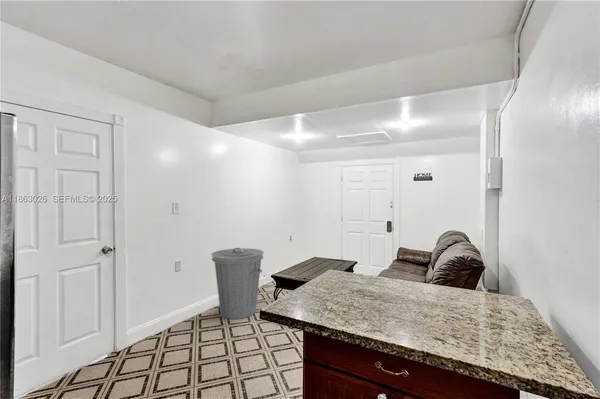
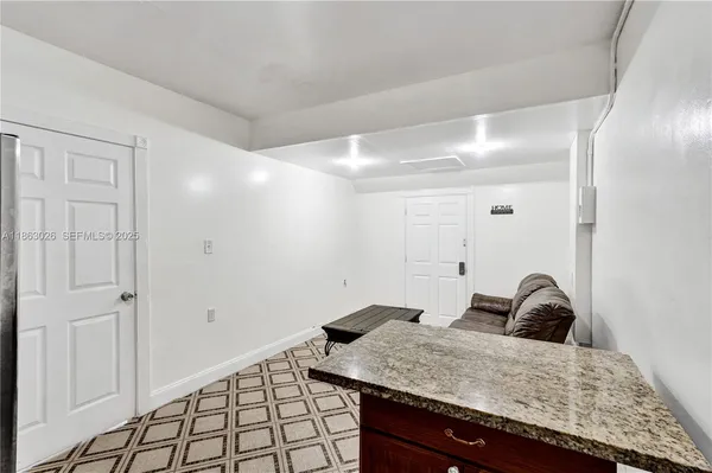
- trash can (238, 279)
